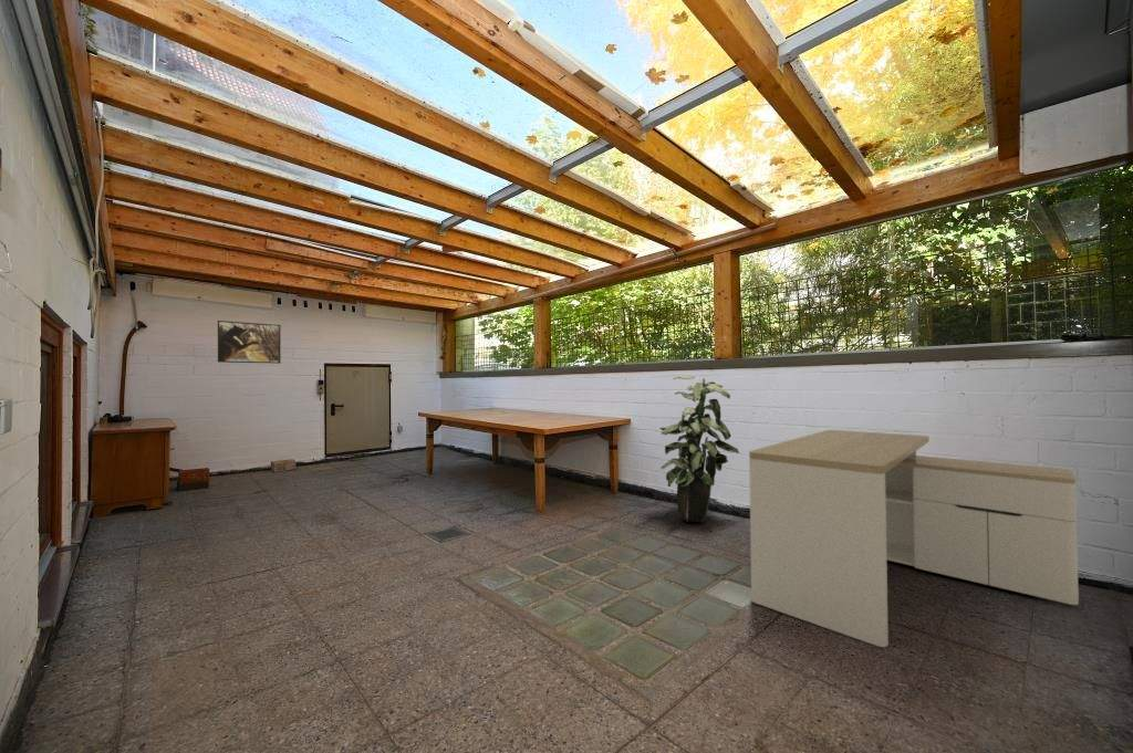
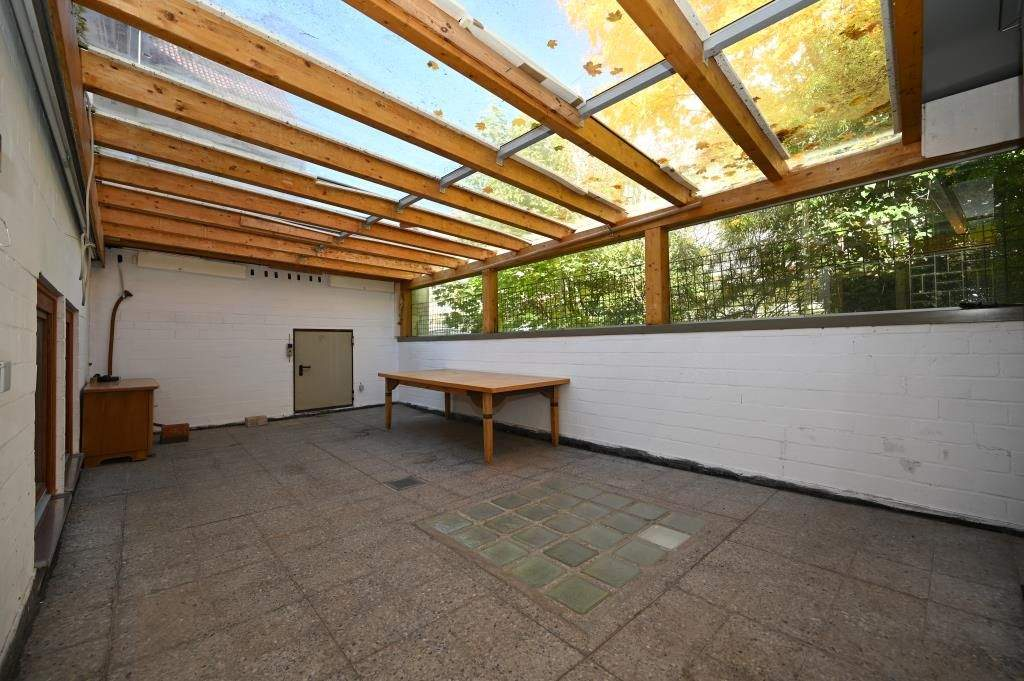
- indoor plant (694, 447)
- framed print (250, 343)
- desk (914, 521)
